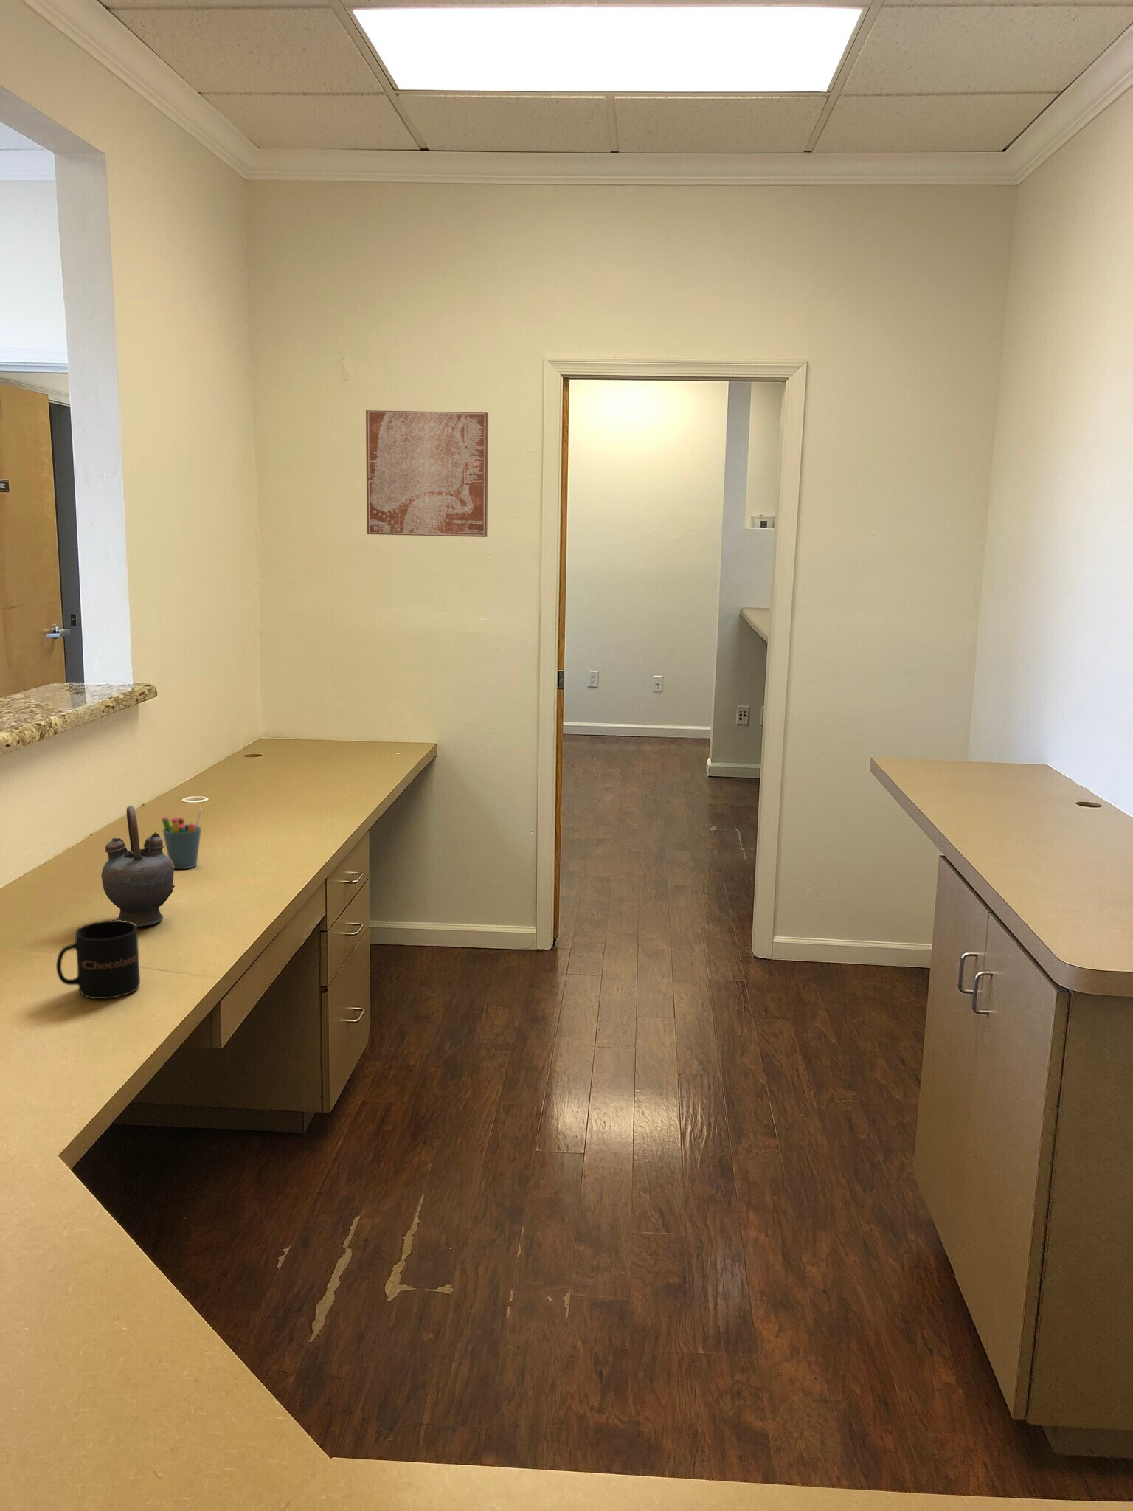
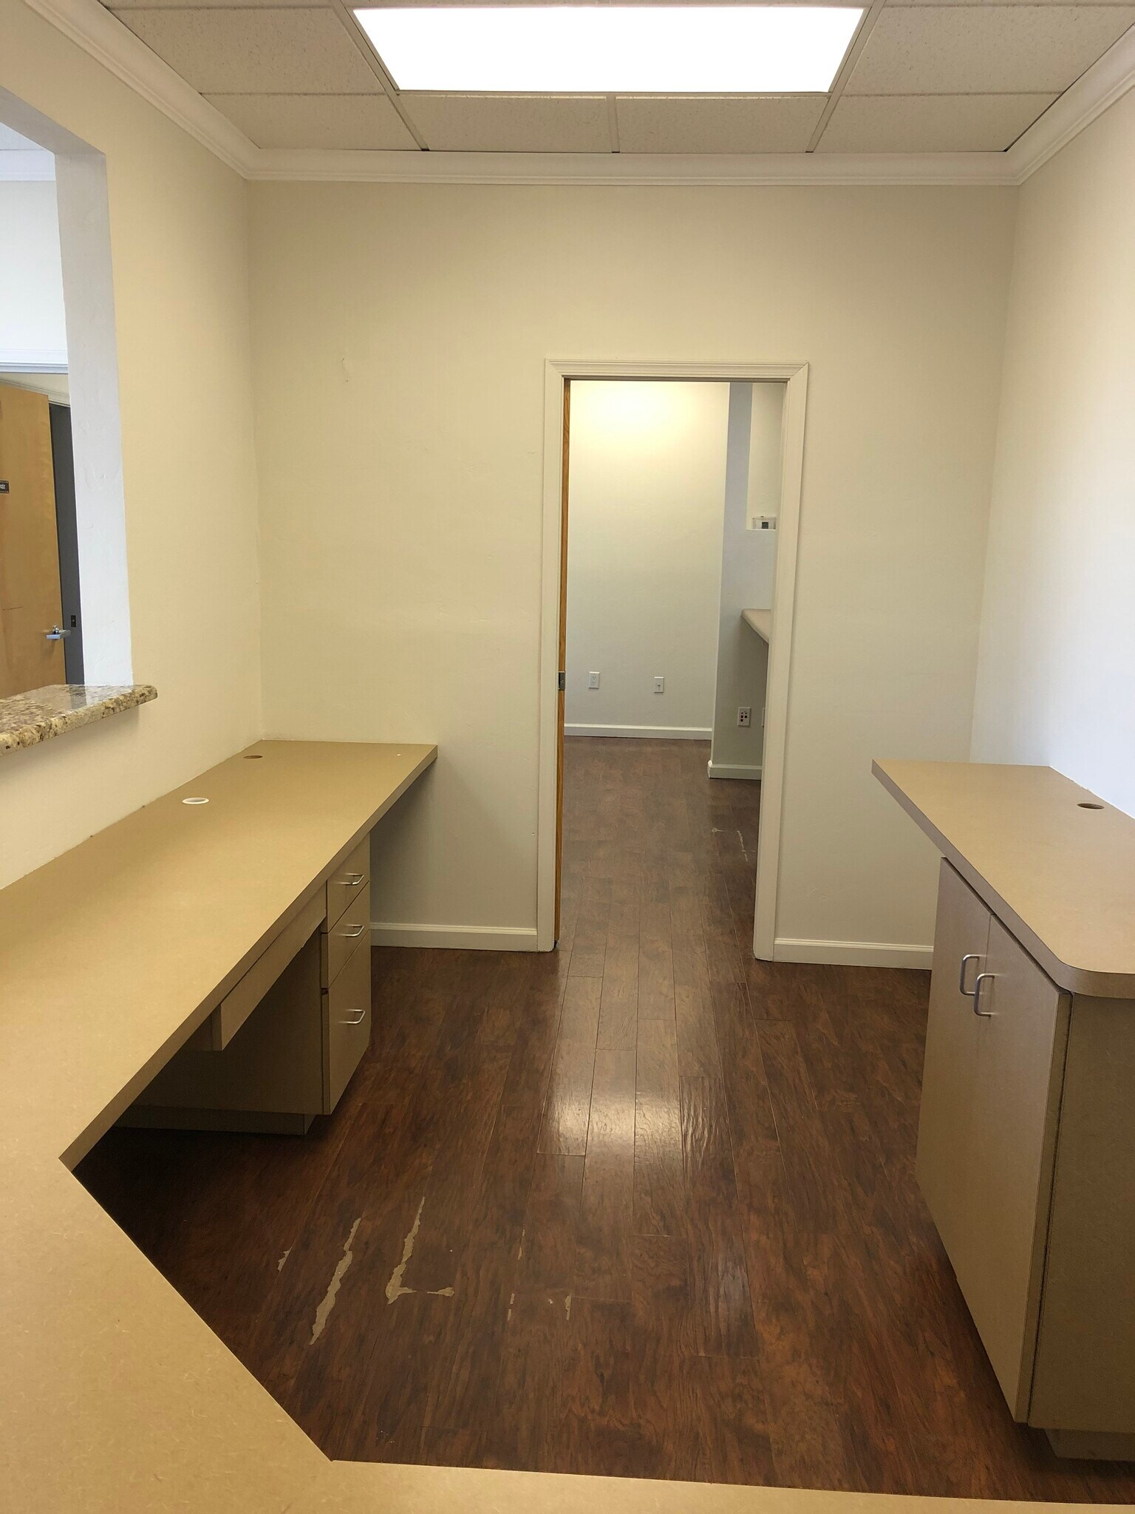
- pen holder (181, 838)
- mug (98, 960)
- teapot (137, 861)
- wall art (427, 474)
